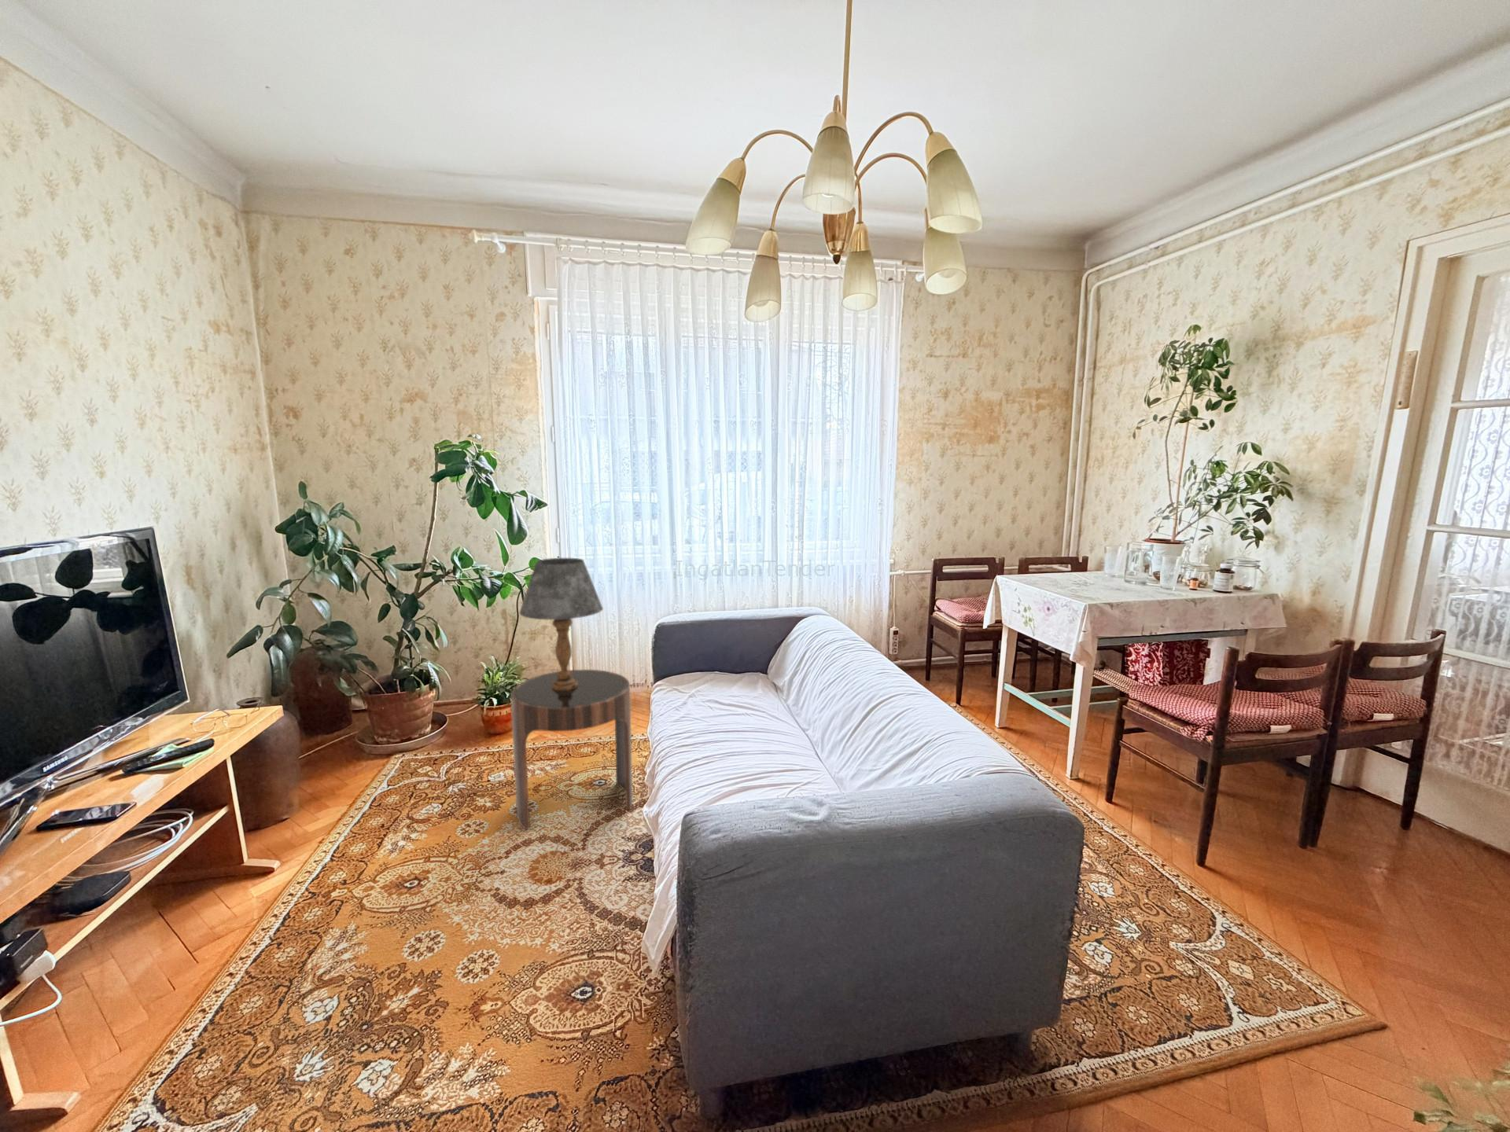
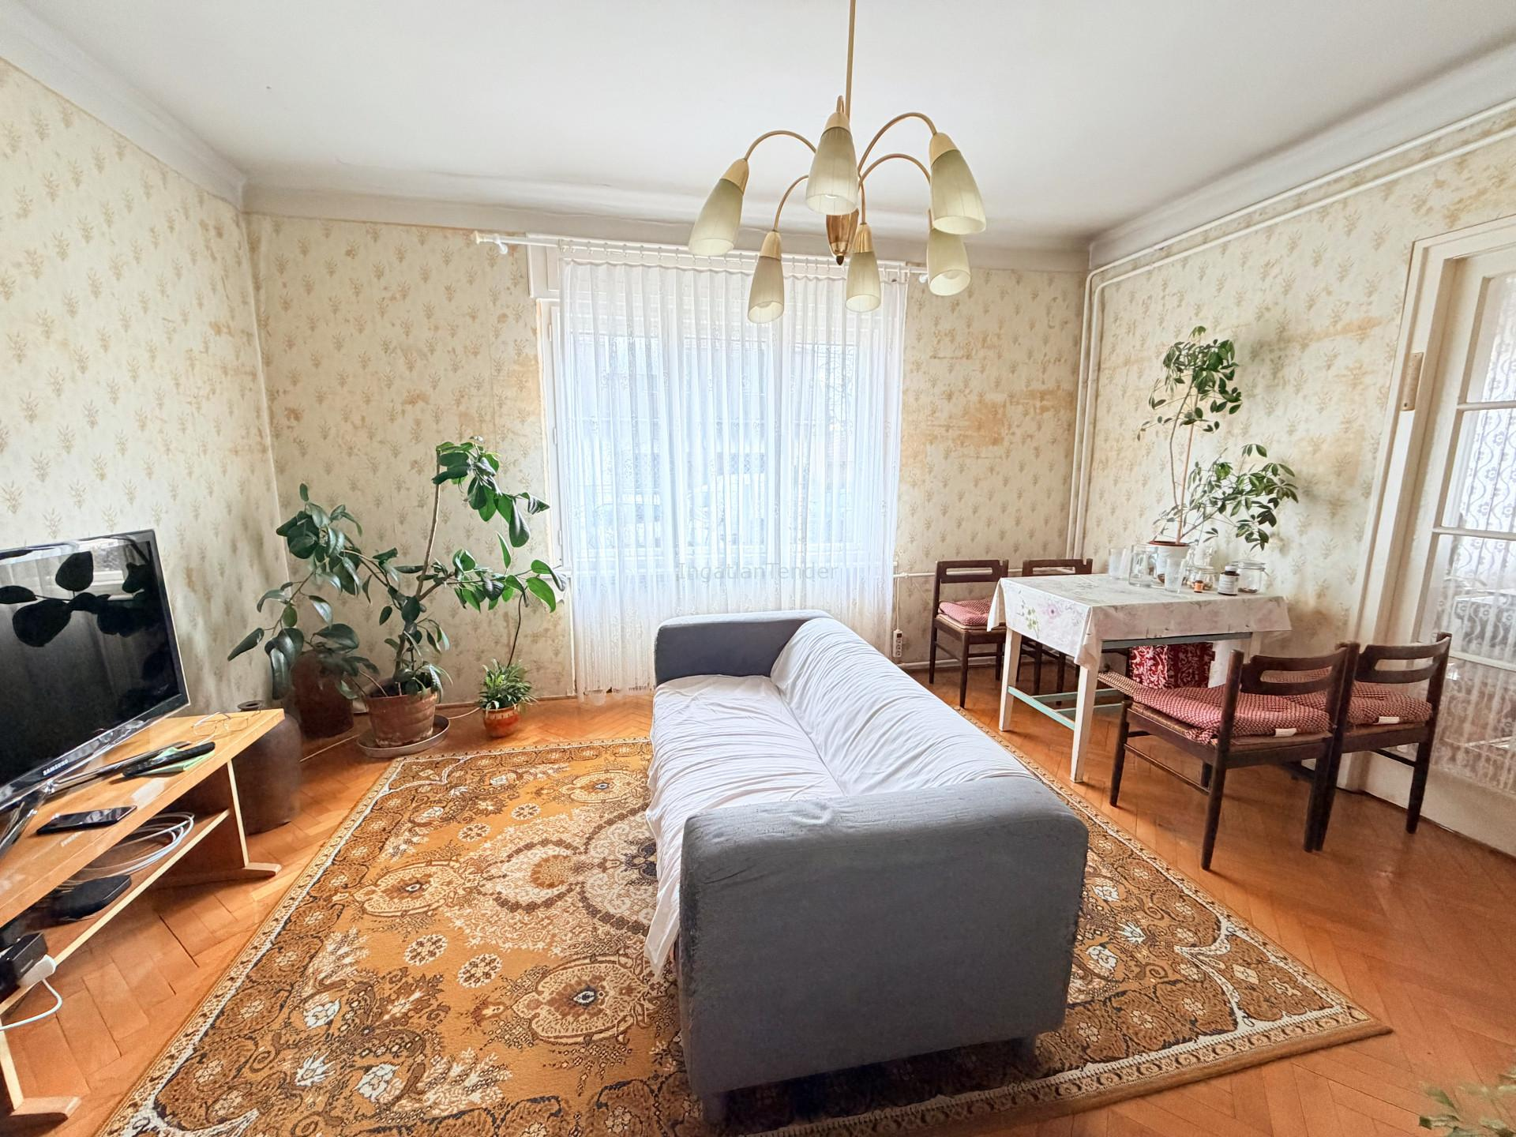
- side table (570, 730)
- table lamp (562, 623)
